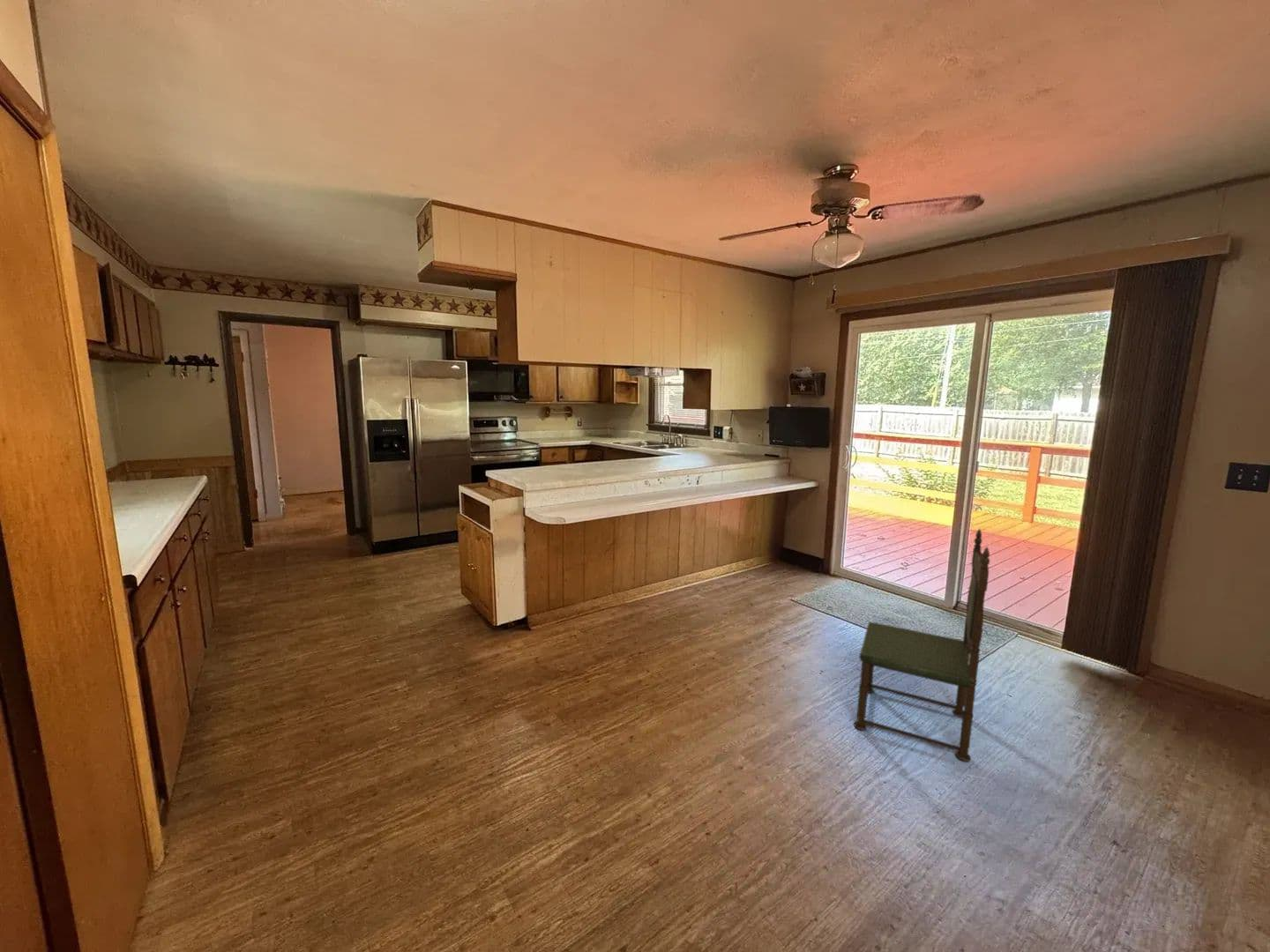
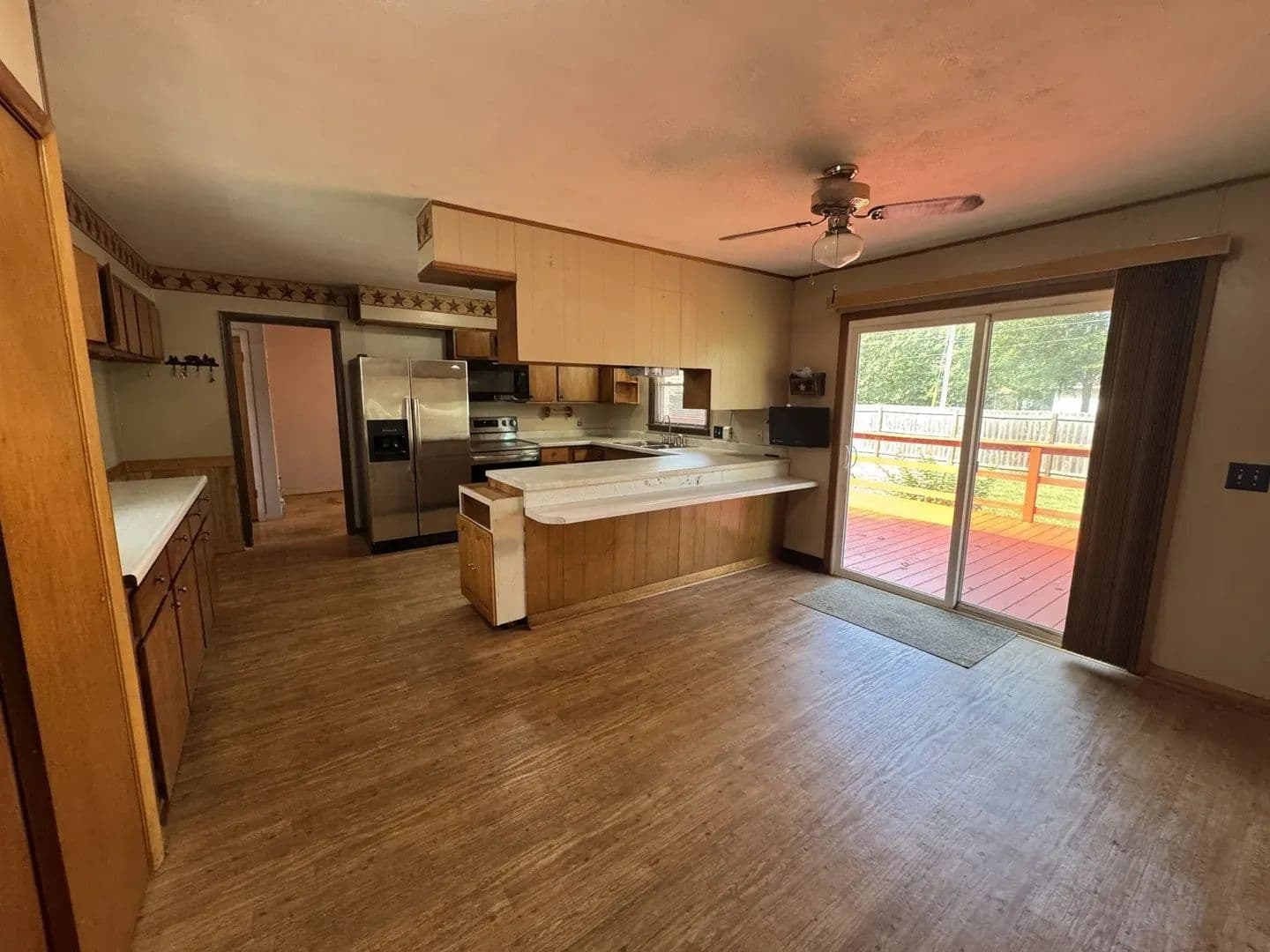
- dining chair (917, 631)
